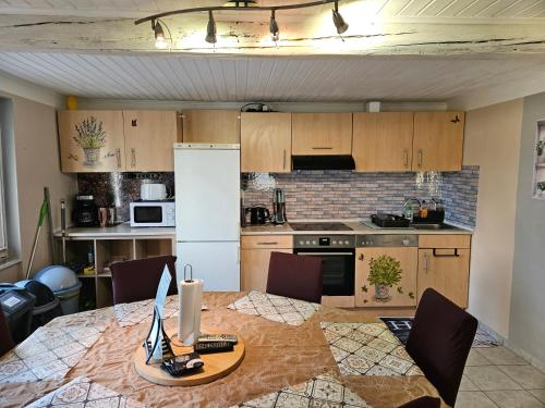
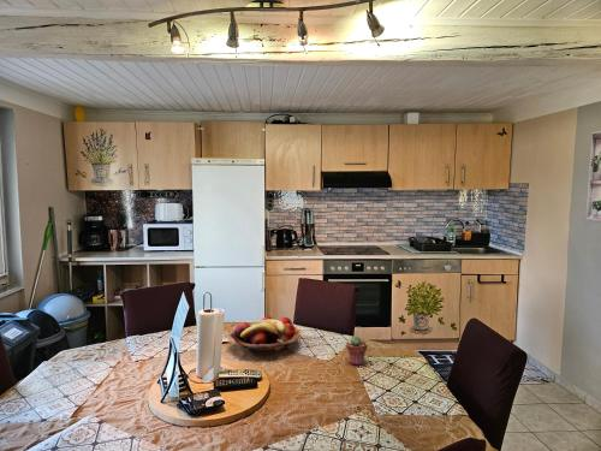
+ potted succulent (356, 349)
+ fruit basket (267, 332)
